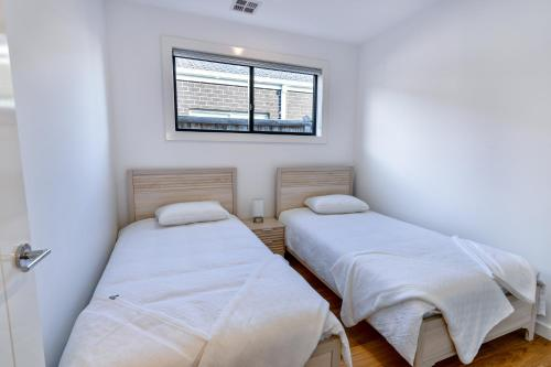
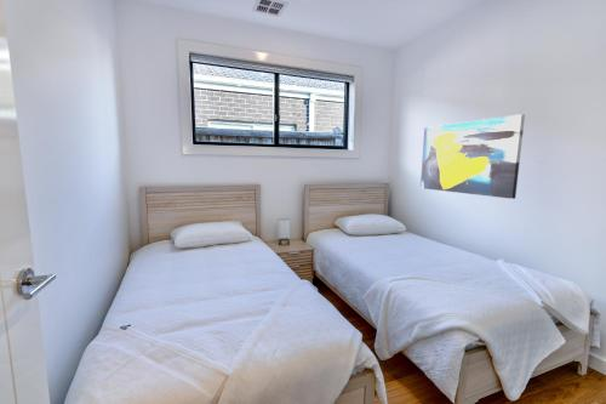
+ wall art (463, 158)
